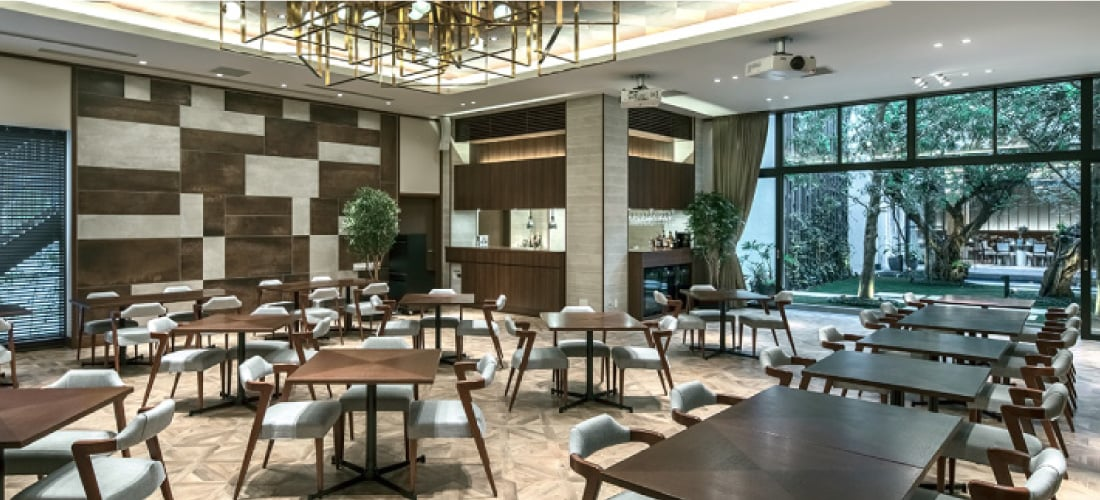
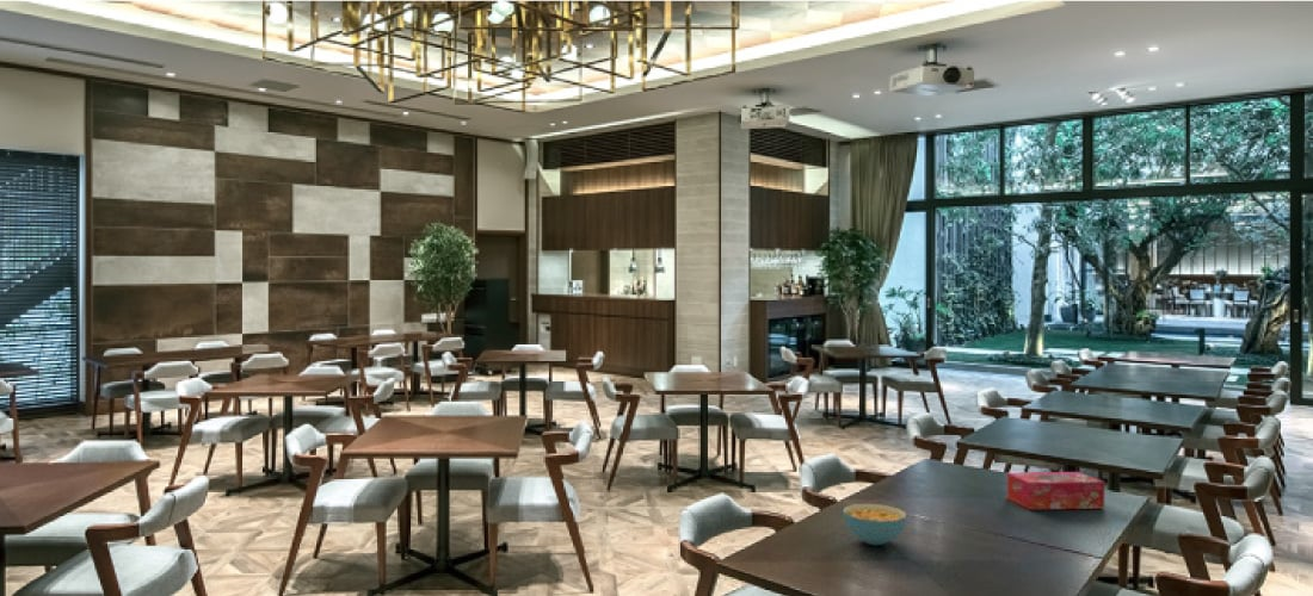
+ cereal bowl (874, 527)
+ tissue box (1054, 490)
